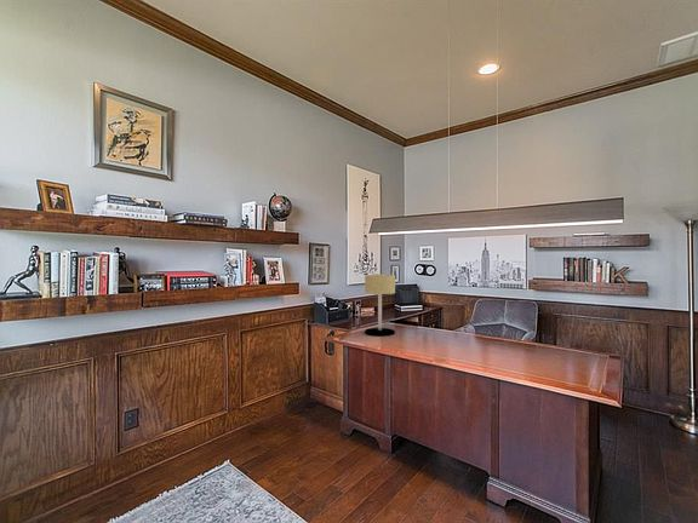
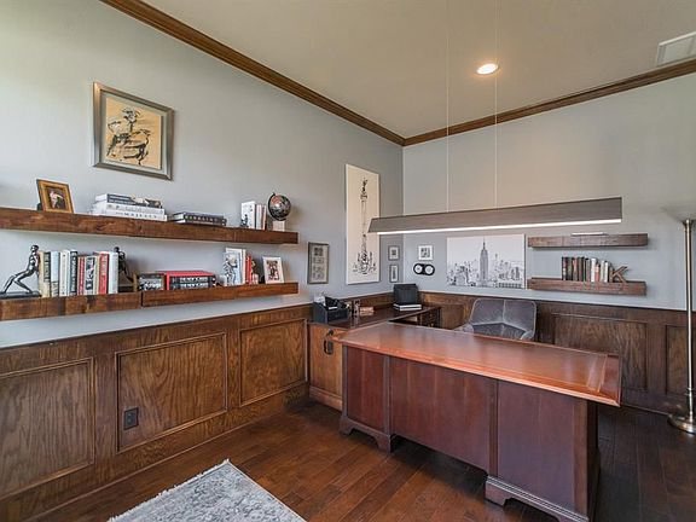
- table lamp (379, 303)
